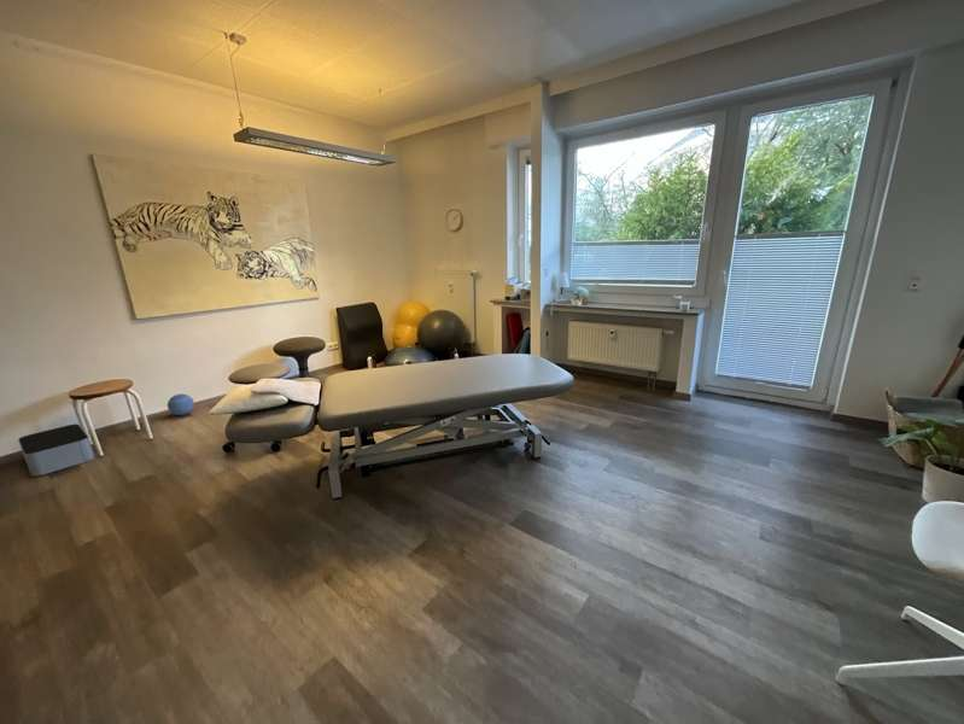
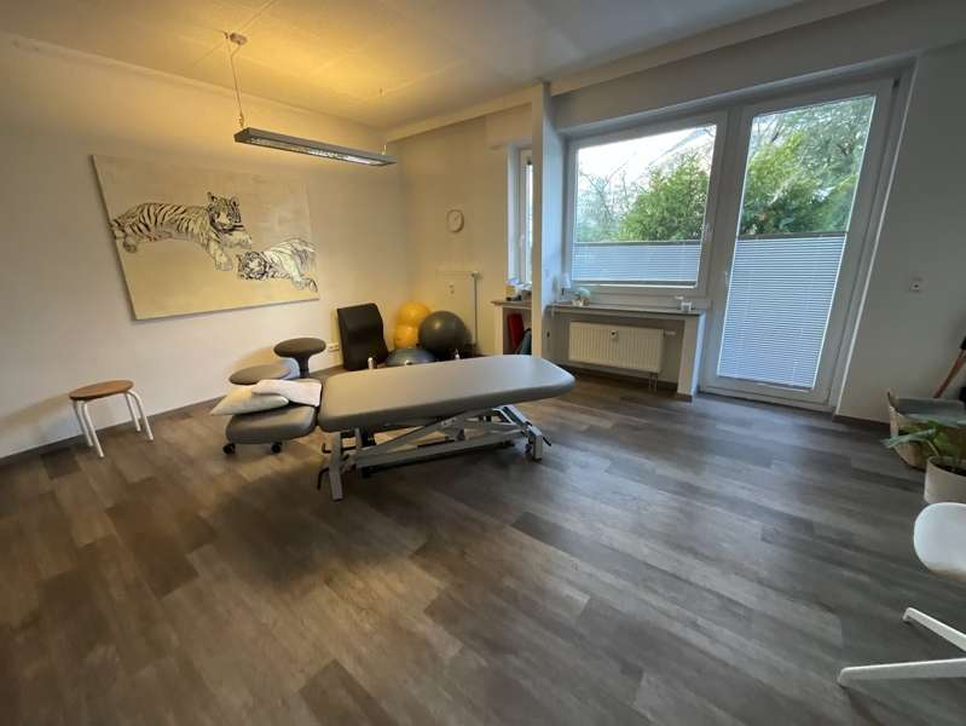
- ball (181, 404)
- storage bin (57, 448)
